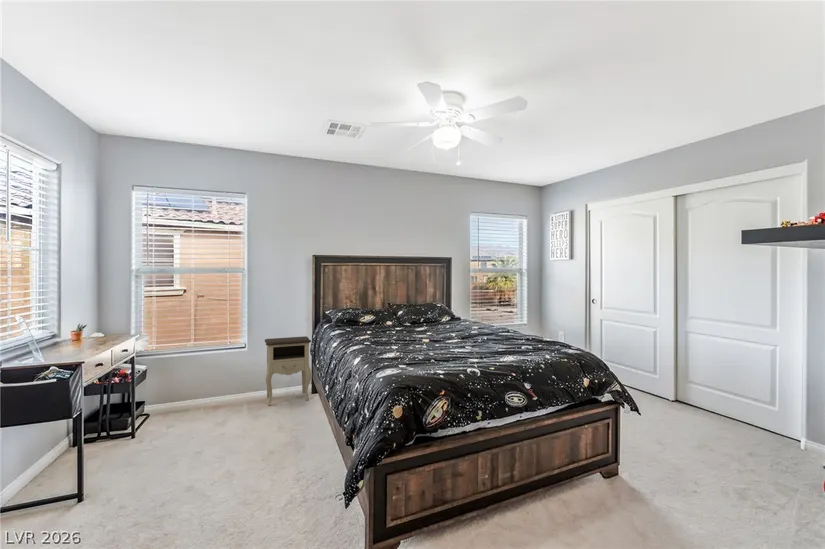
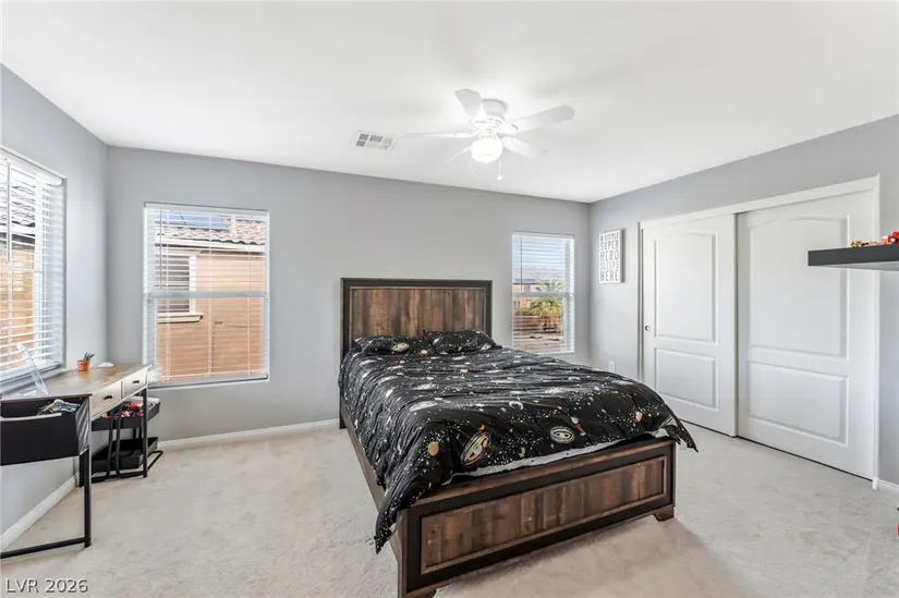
- nightstand (287, 369)
